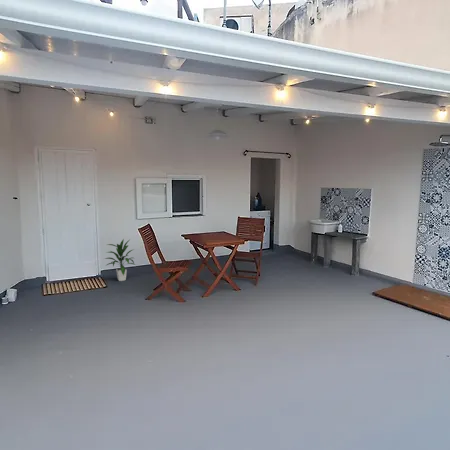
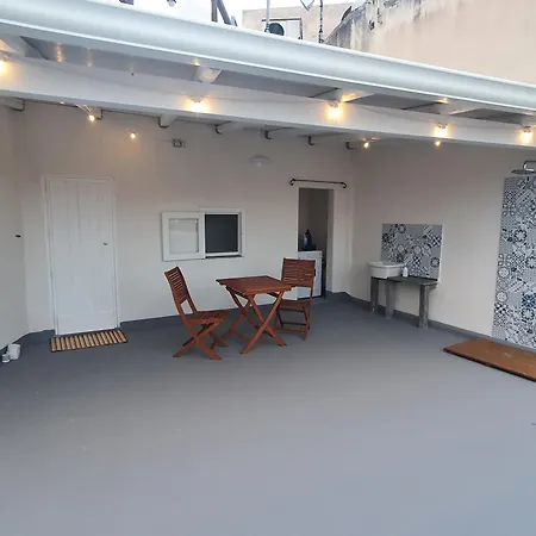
- indoor plant (120, 259)
